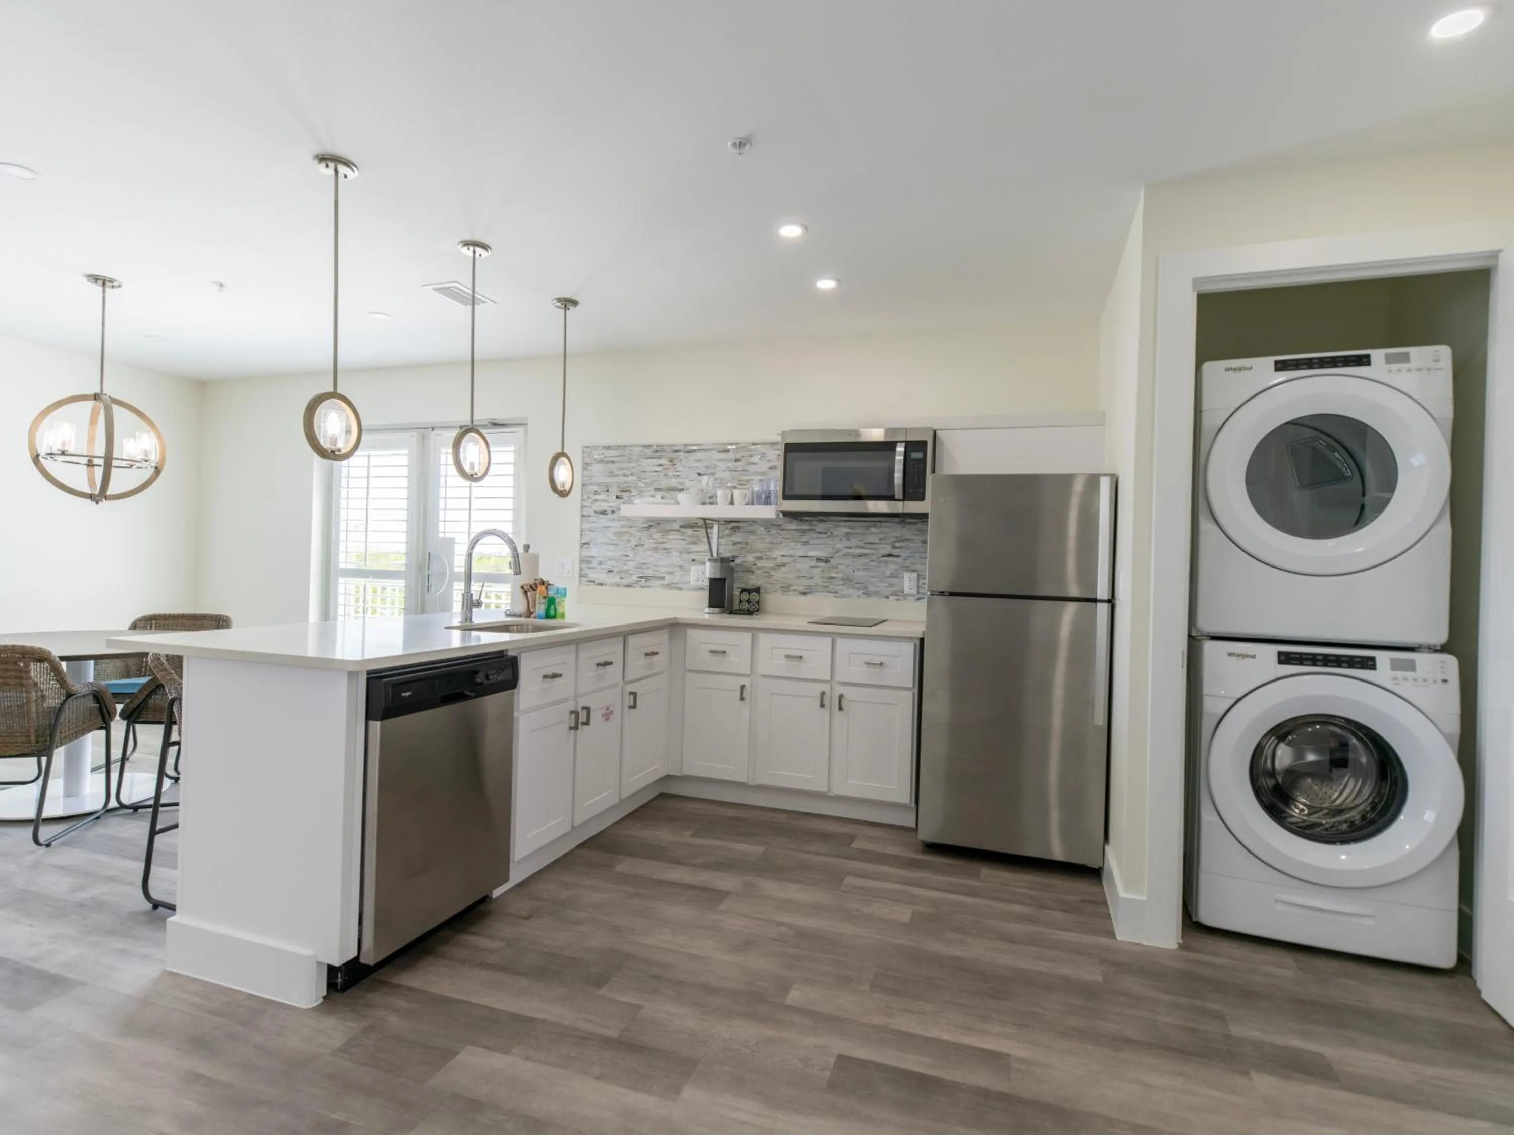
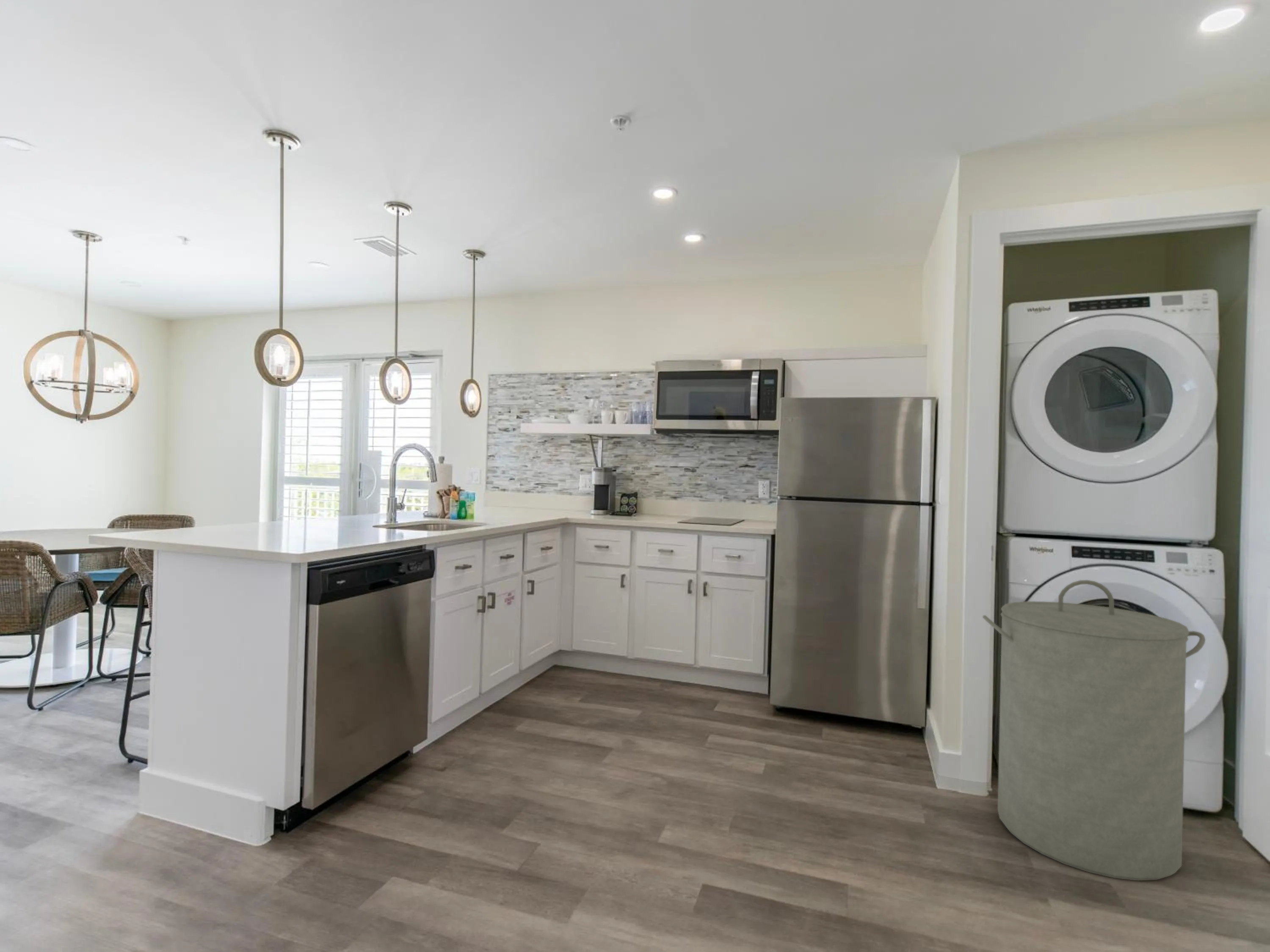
+ laundry hamper (1087, 708)
